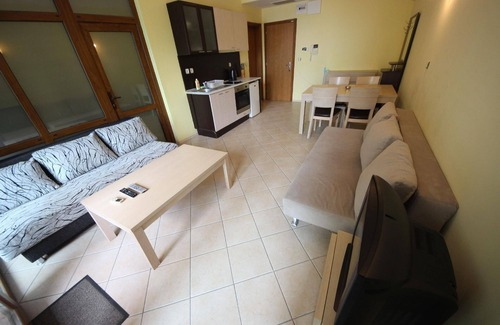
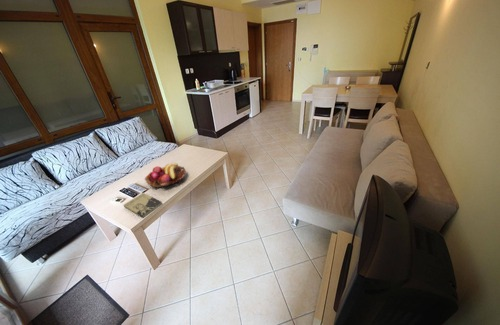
+ book (143, 204)
+ fruit basket (166, 174)
